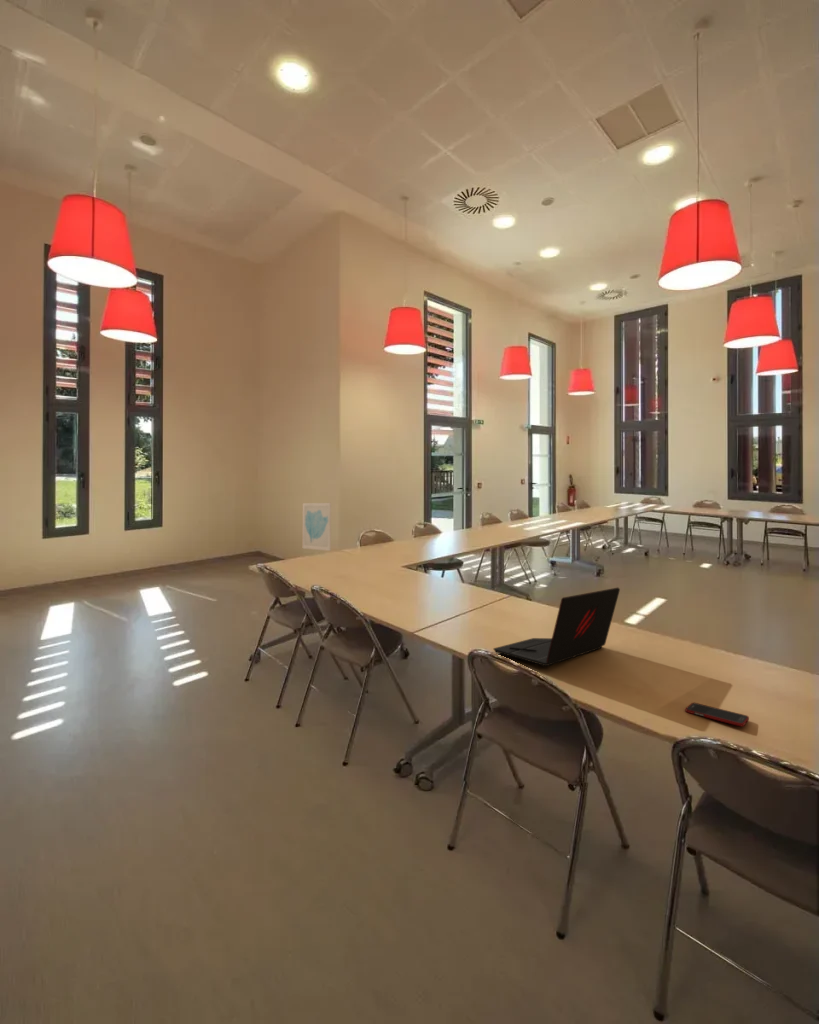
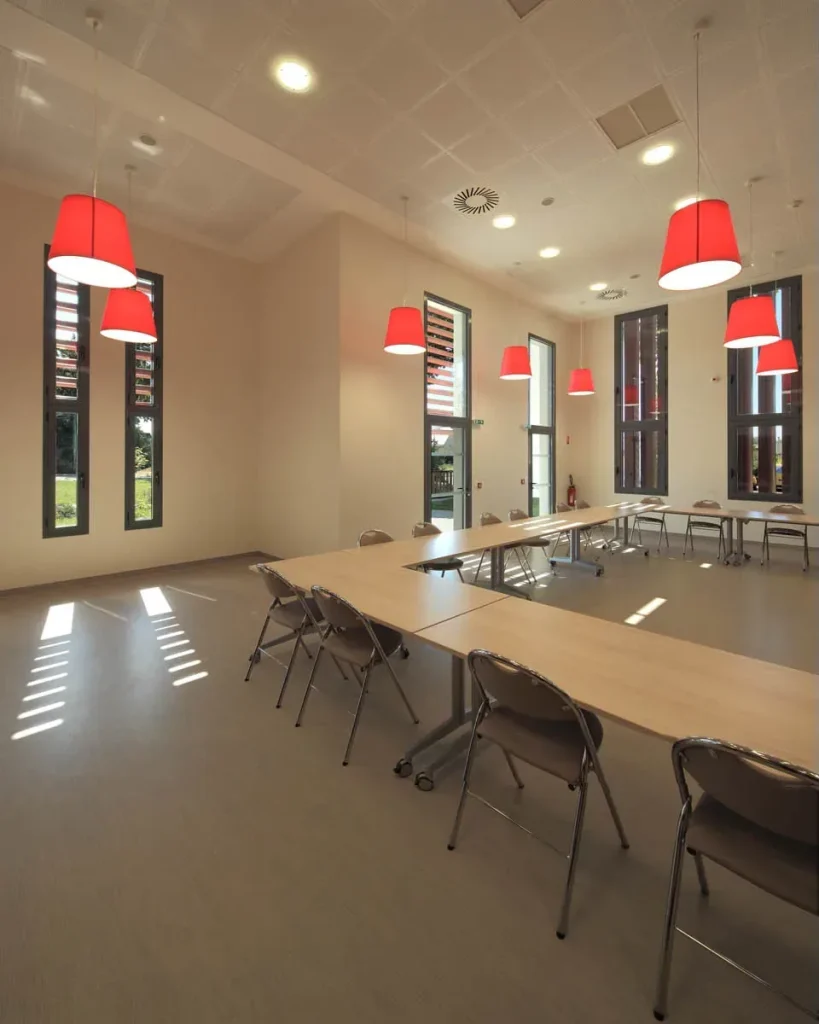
- cell phone (716, 714)
- laptop (556, 620)
- wall art (316, 526)
